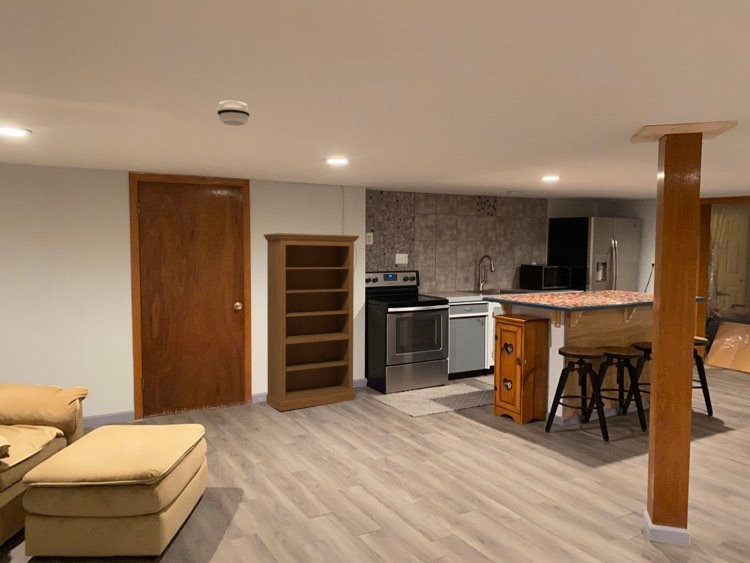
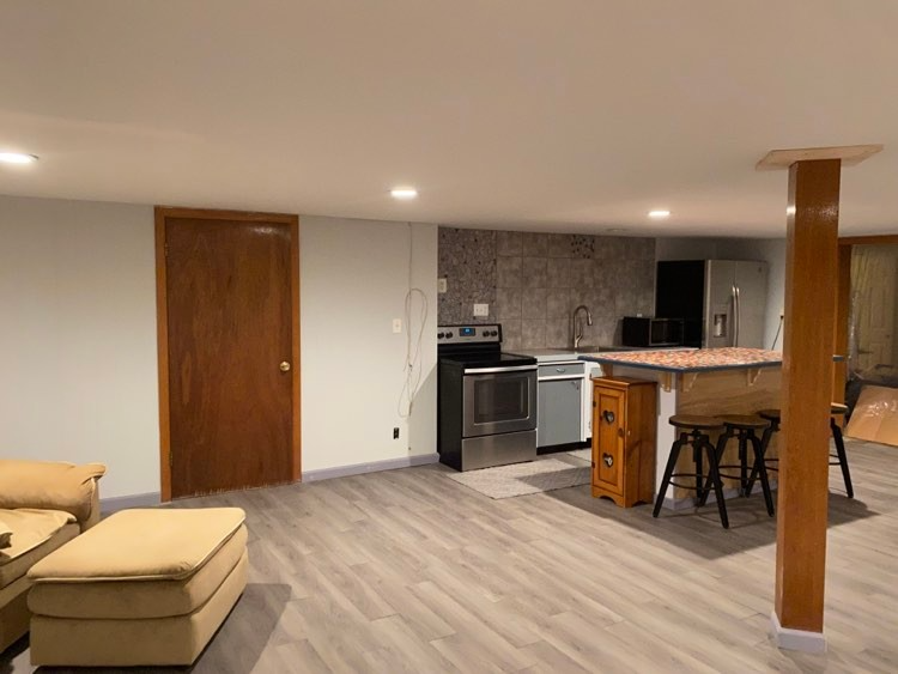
- bookshelf (311, 318)
- smoke detector (233, 113)
